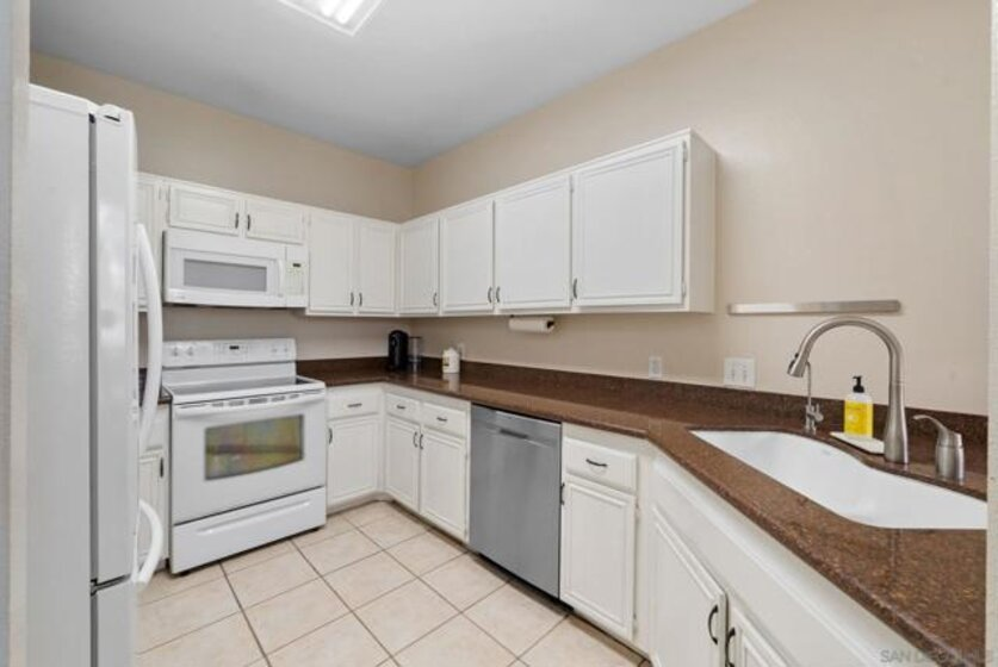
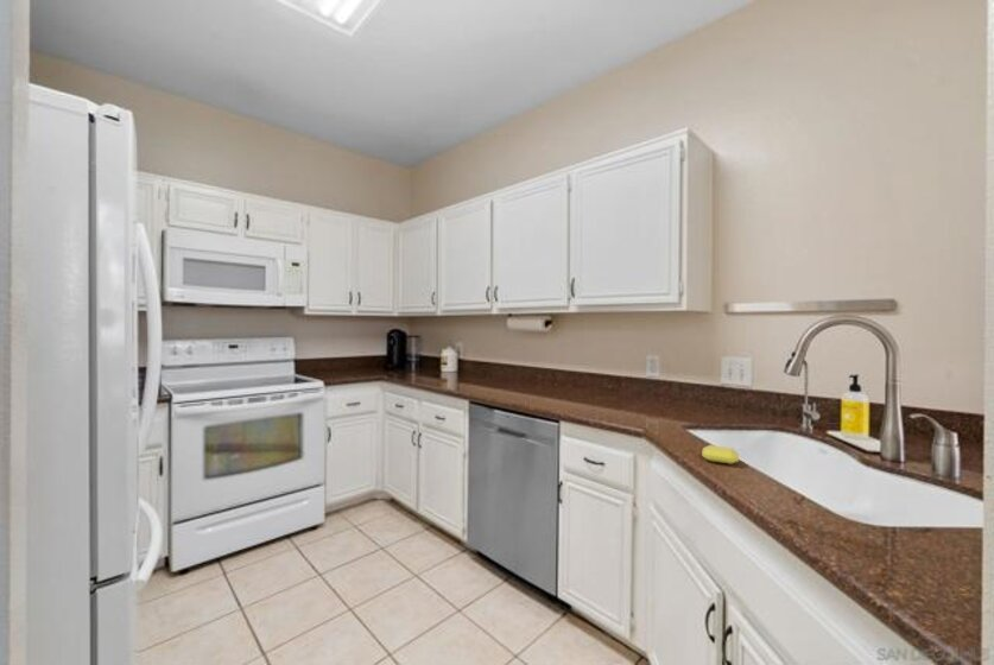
+ soap bar (720, 454)
